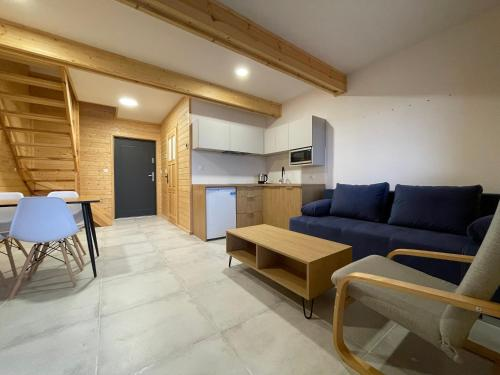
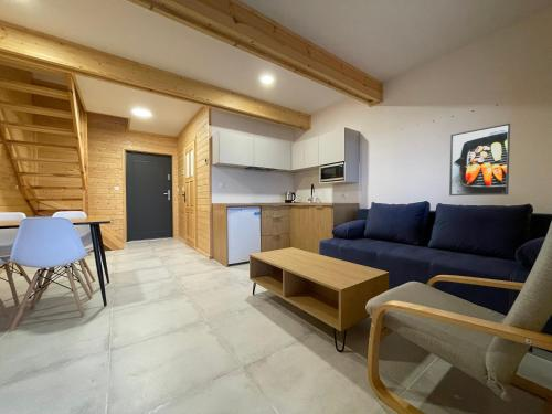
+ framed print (477, 162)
